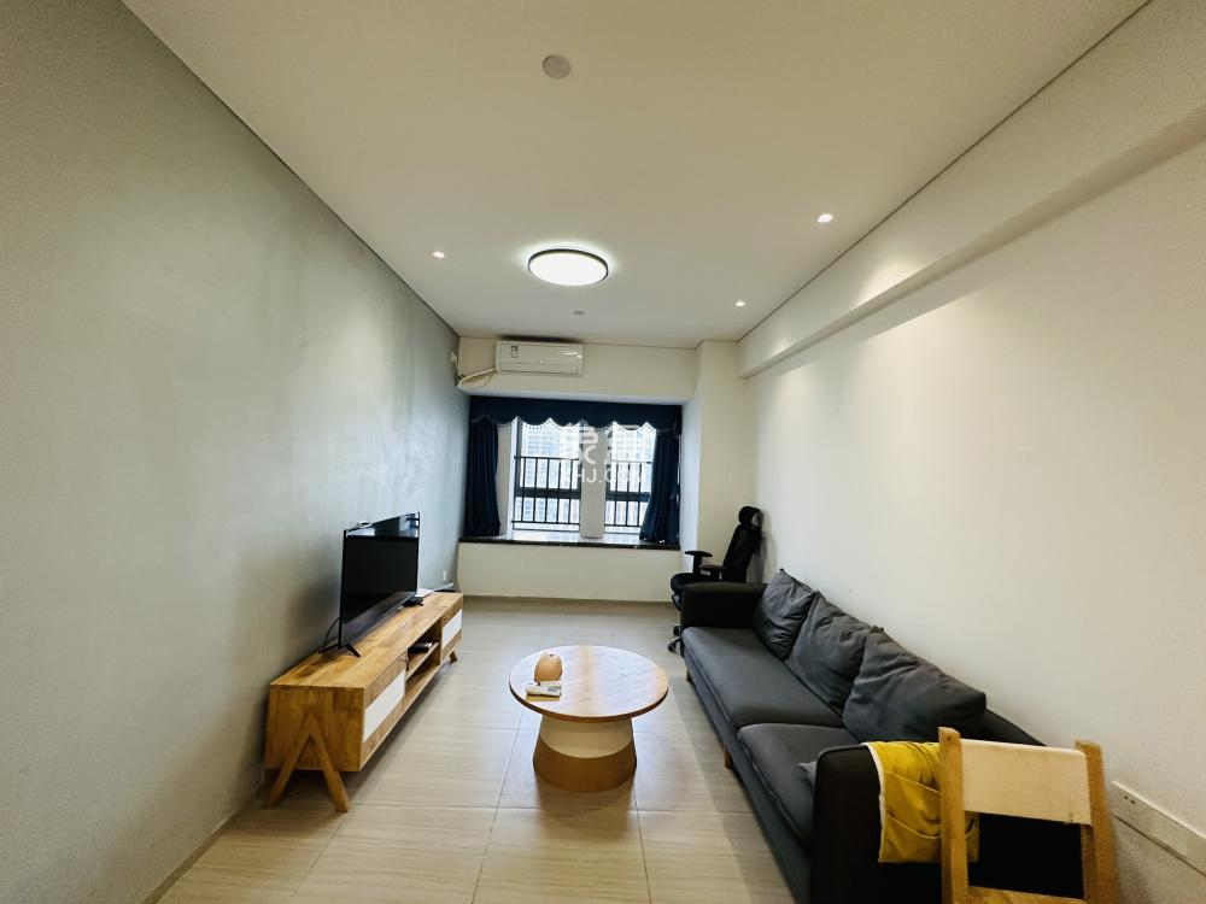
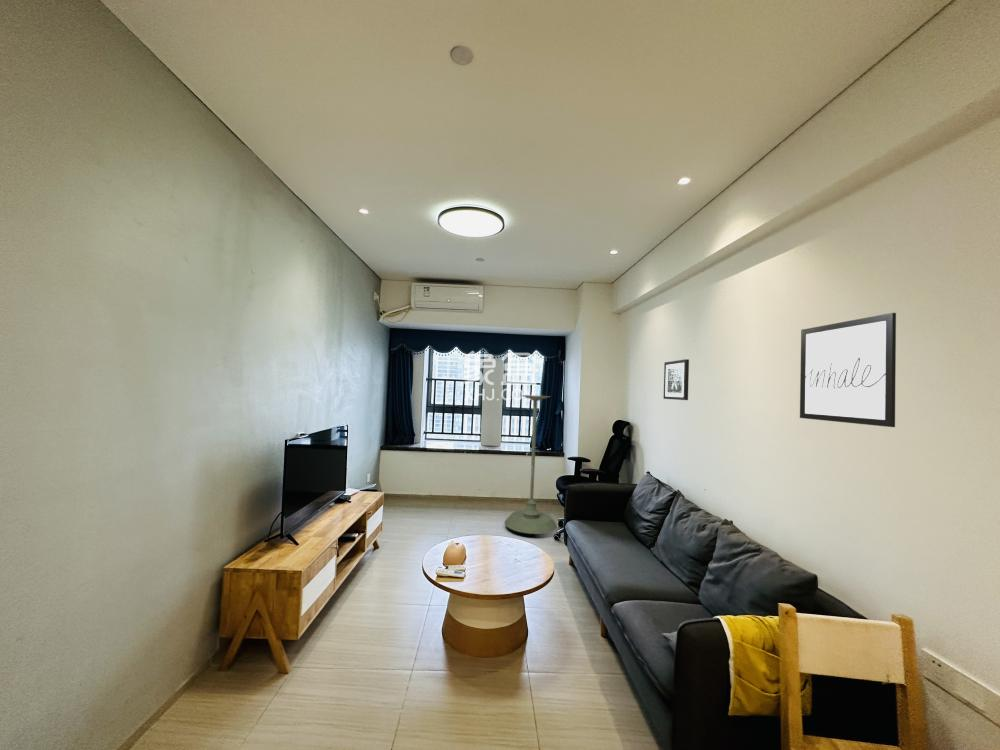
+ wall art (675, 380)
+ plant stand (533, 461)
+ wall art (841, 371)
